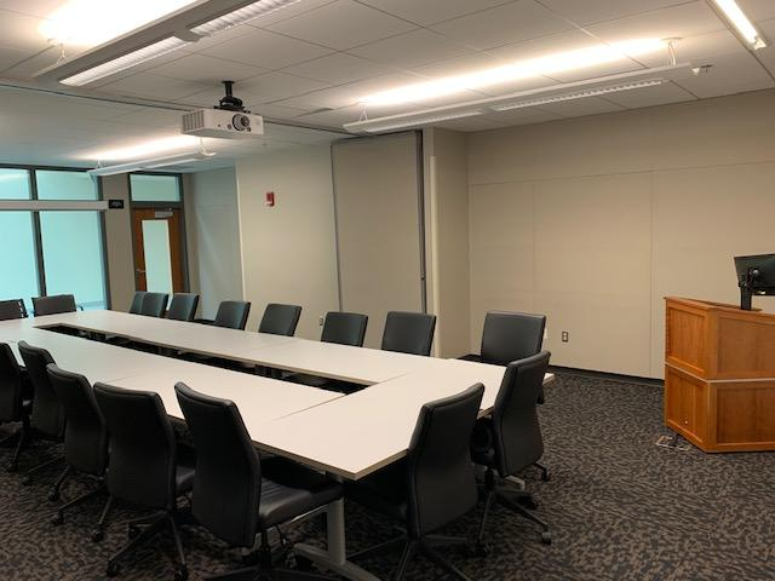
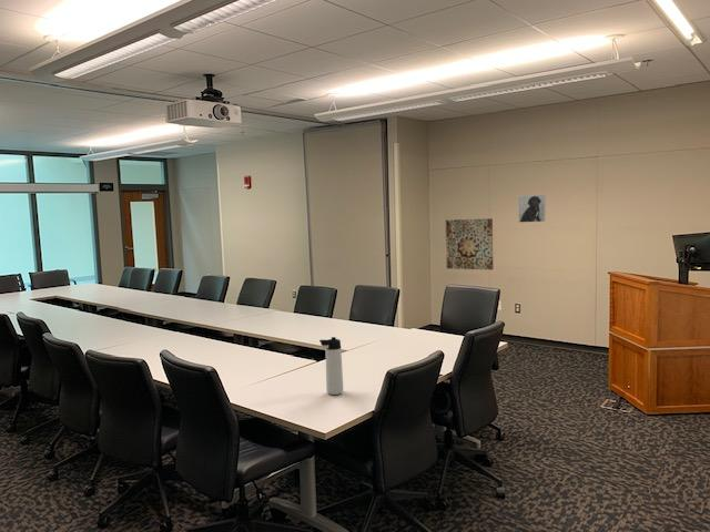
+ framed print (531, 208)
+ thermos bottle (331, 366)
+ wall art (468, 244)
